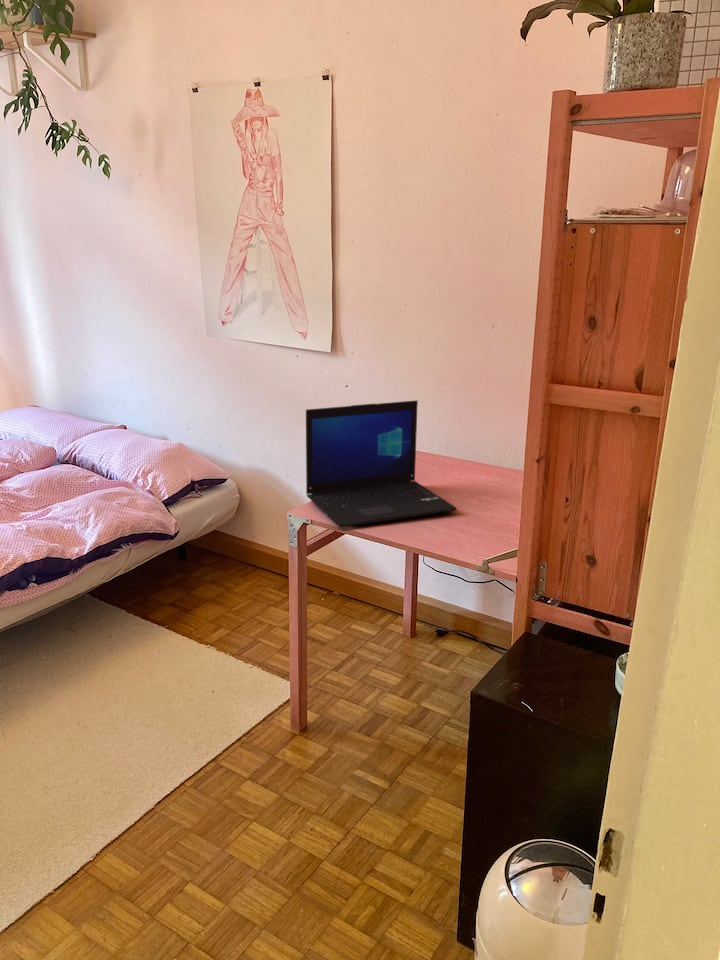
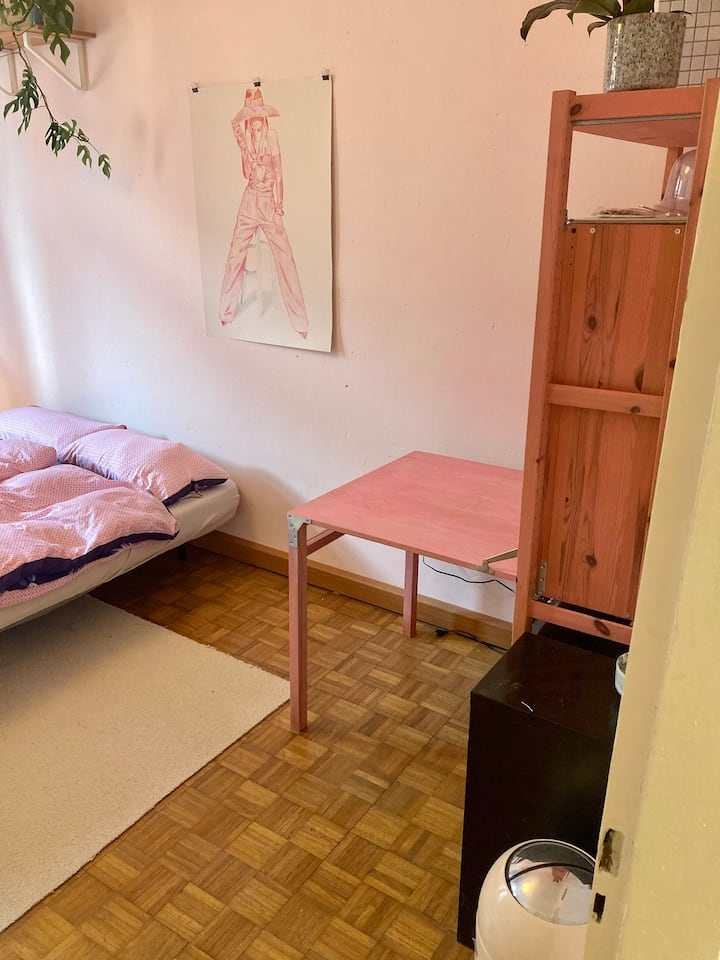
- laptop (380, 460)
